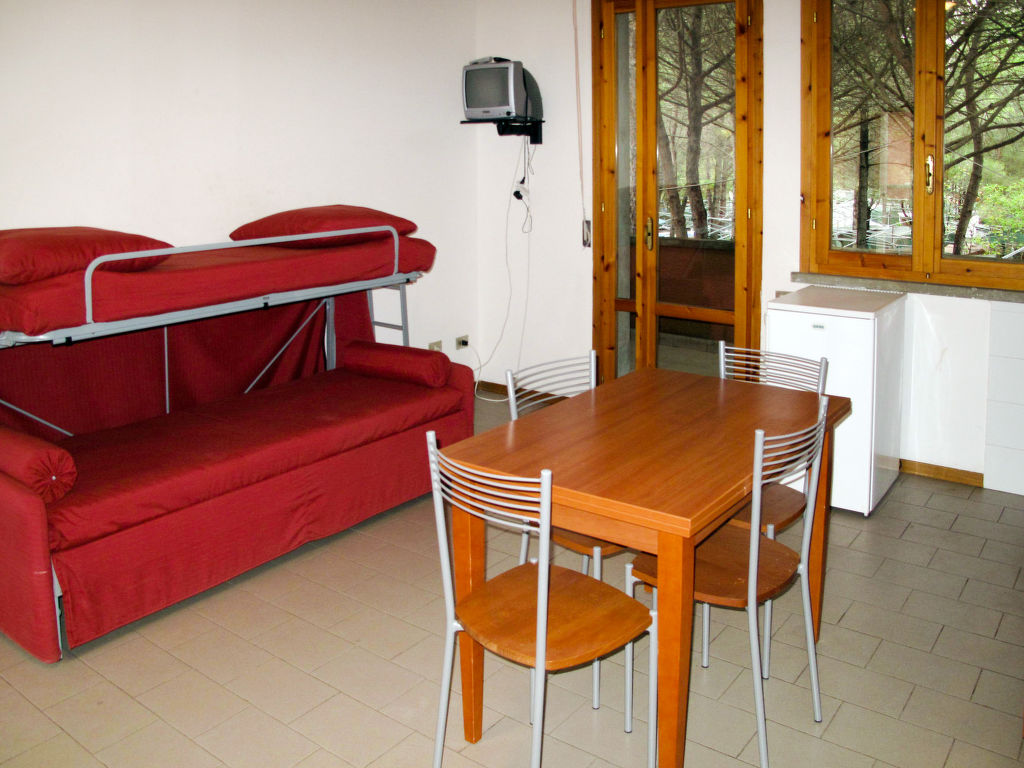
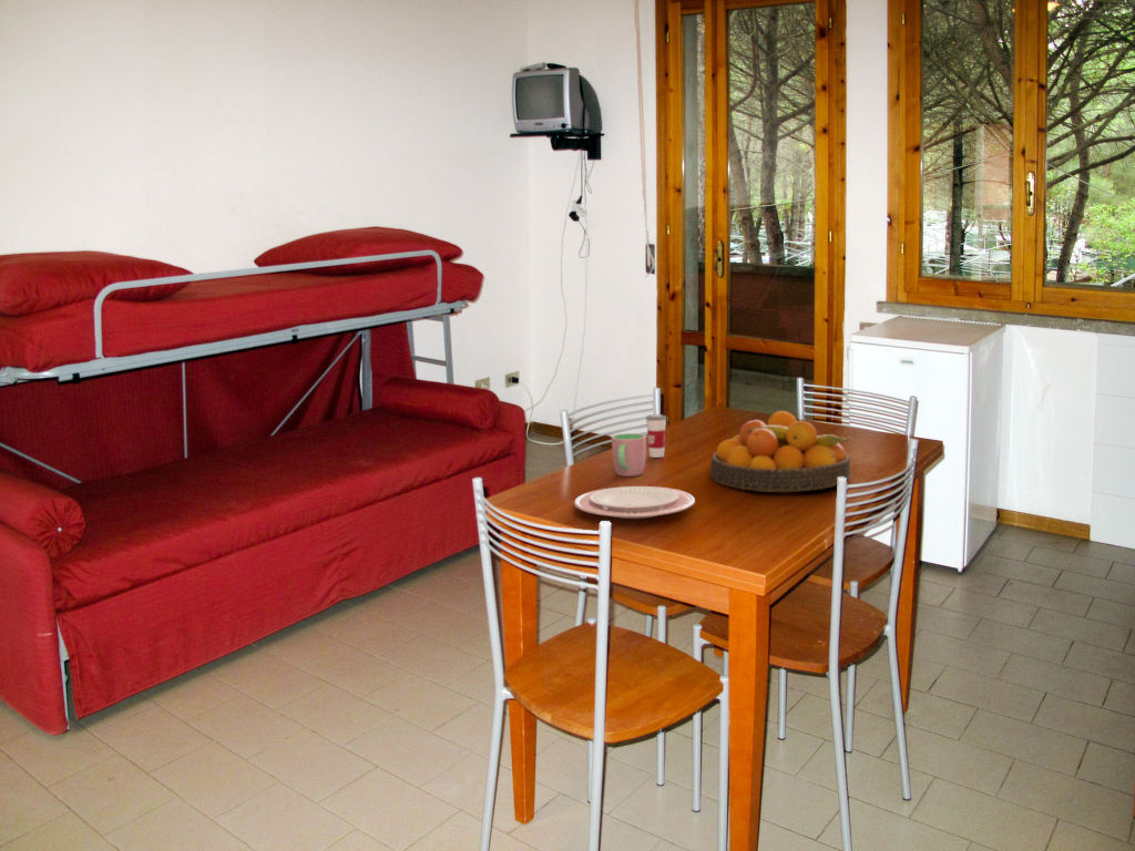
+ cup (656, 429)
+ cup (627, 455)
+ fruit bowl (779, 447)
+ plate (634, 503)
